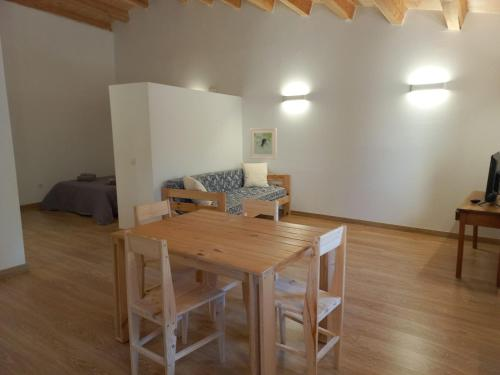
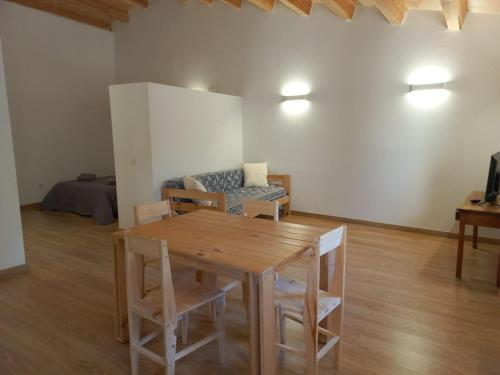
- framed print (262, 143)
